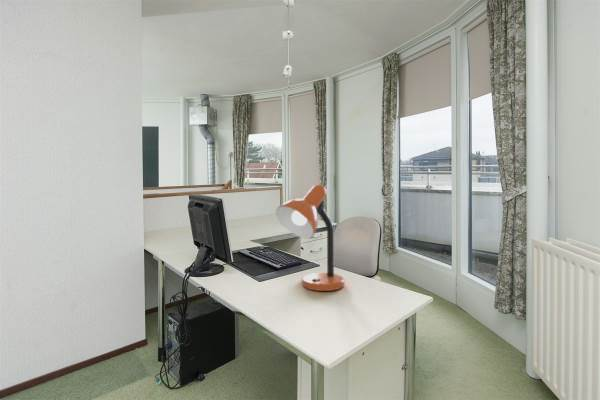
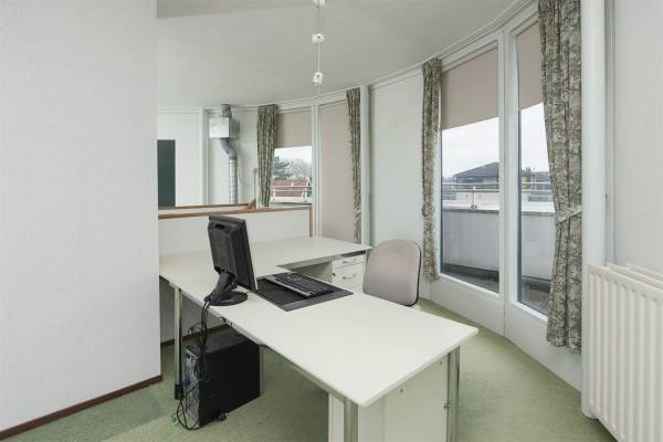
- desk lamp (312, 236)
